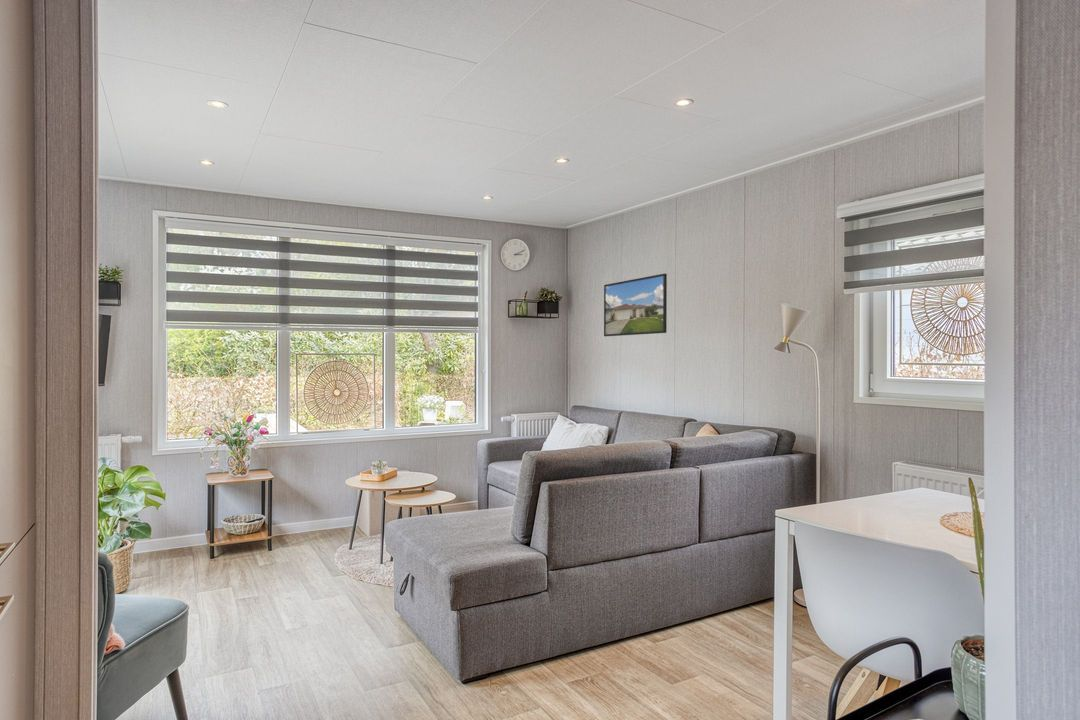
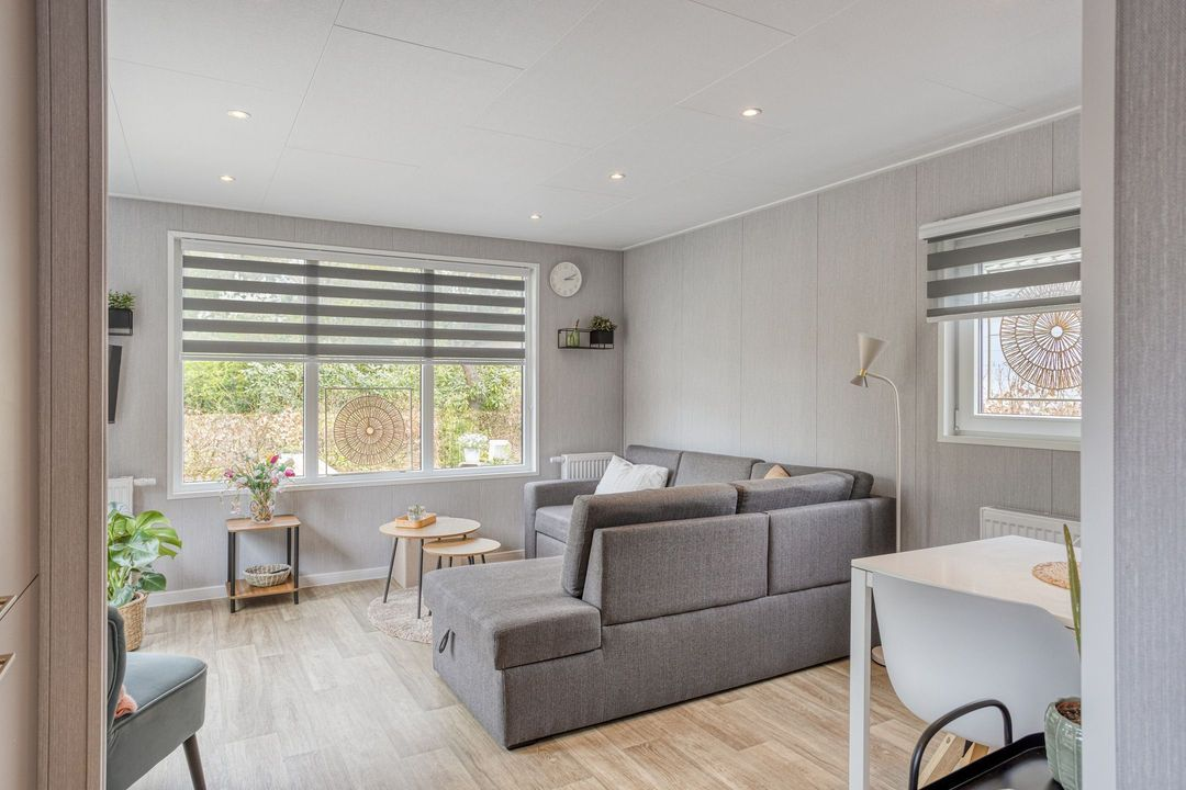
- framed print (633, 307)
